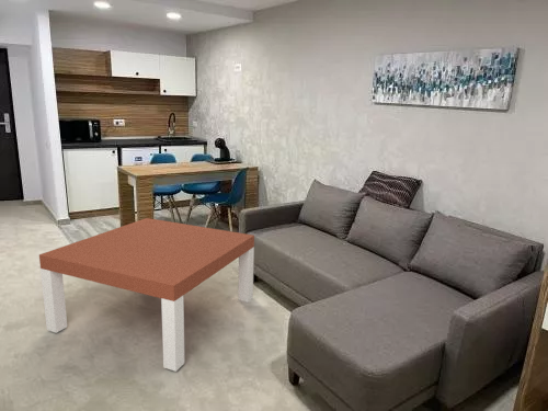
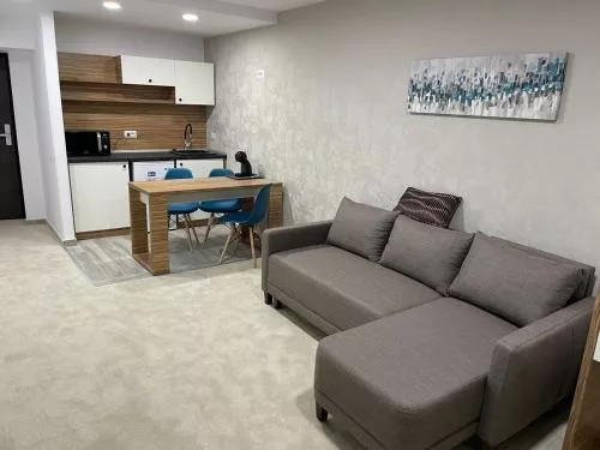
- coffee table (158, 278)
